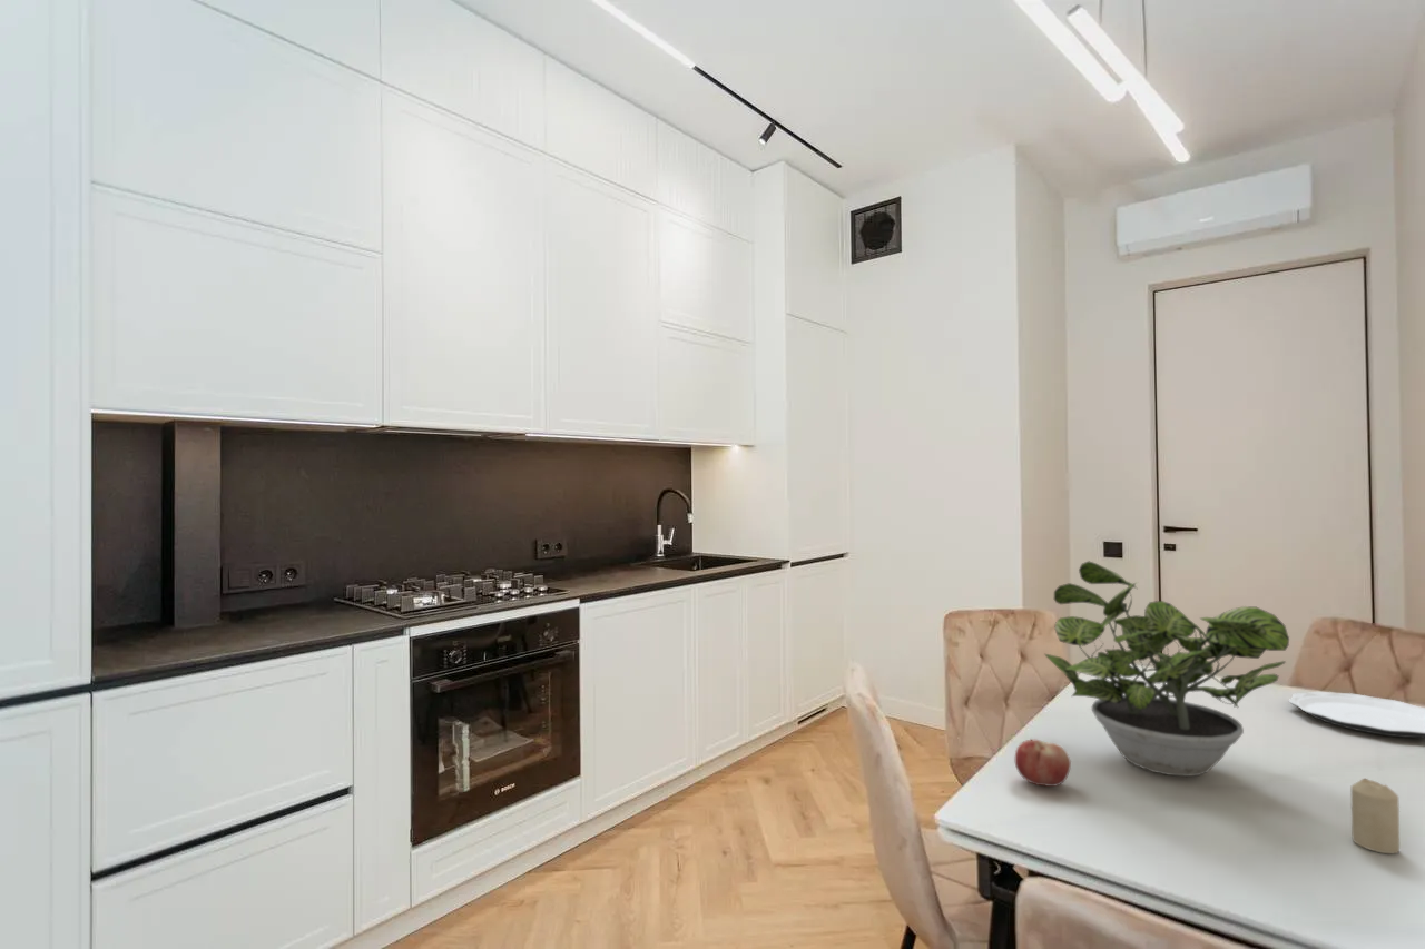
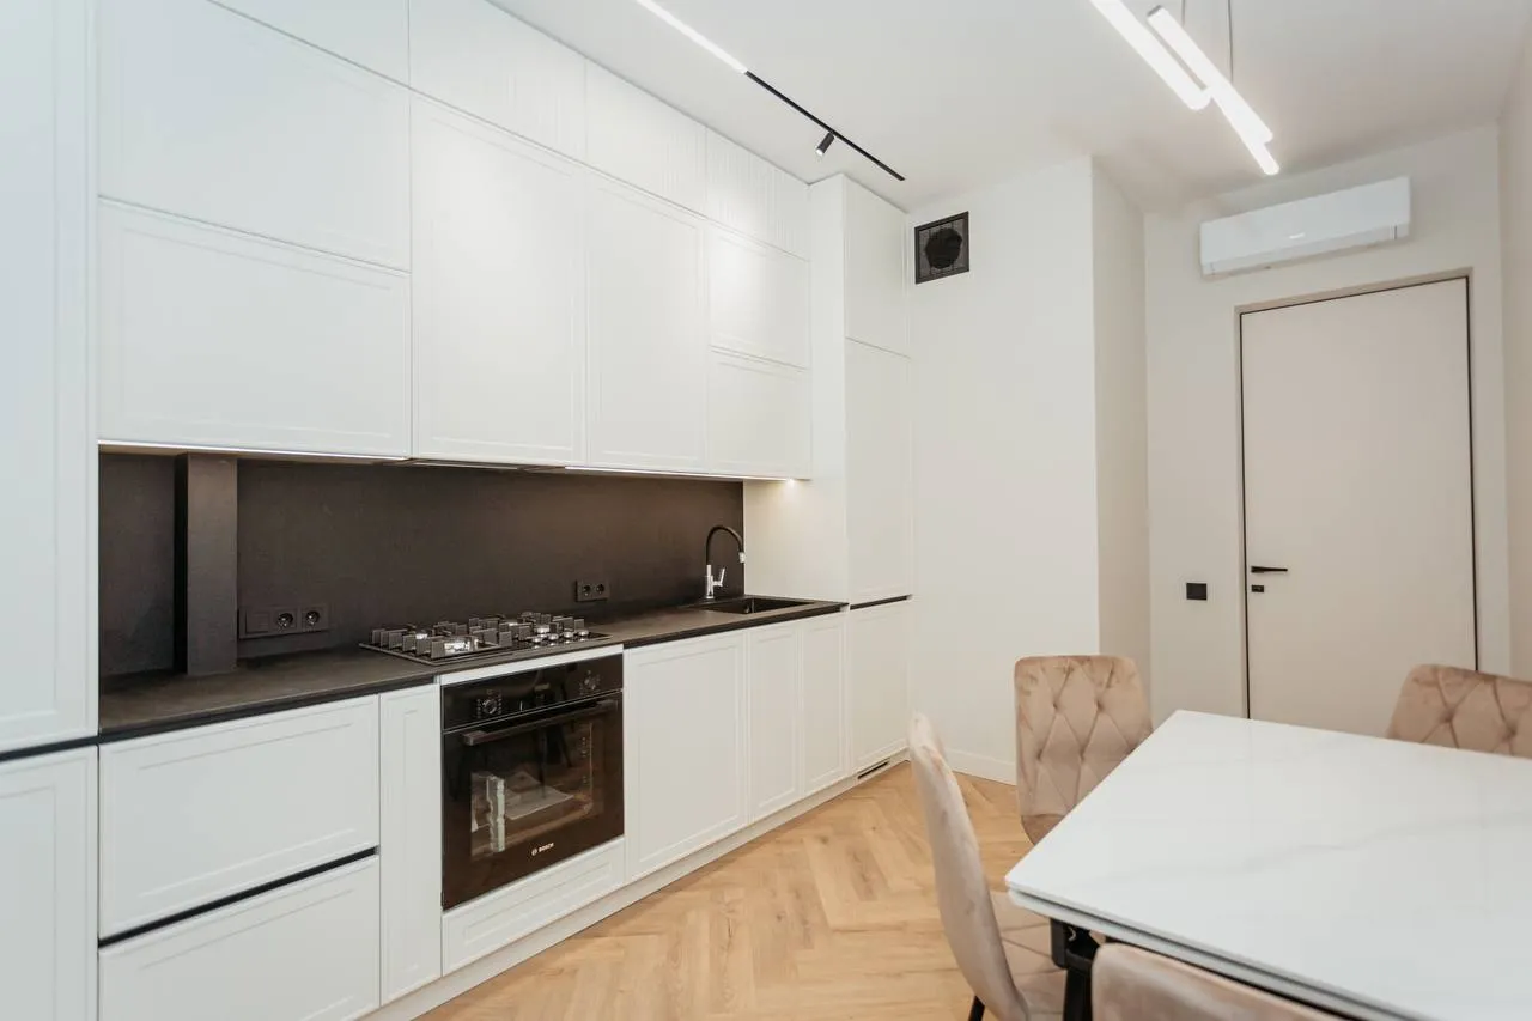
- fruit (1042, 762)
- potted plant (1154, 663)
- candle (1374, 813)
- plate (1369, 714)
